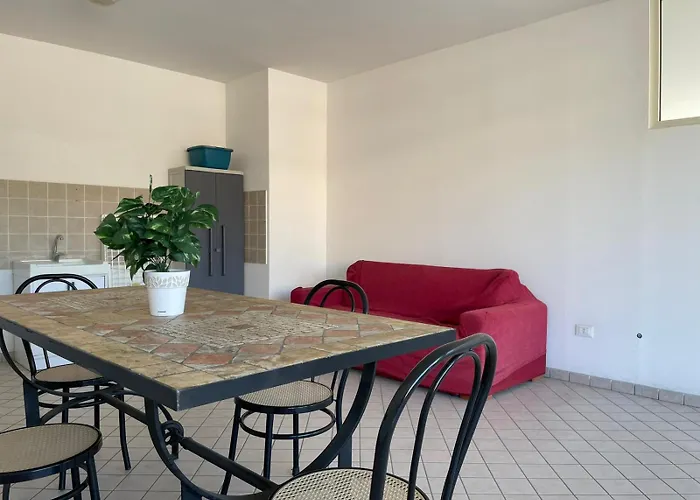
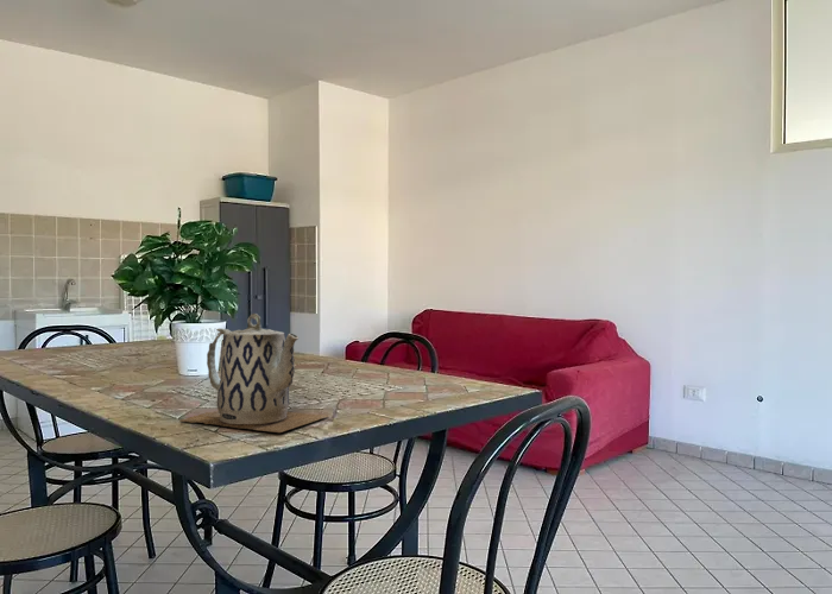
+ teapot (256, 366)
